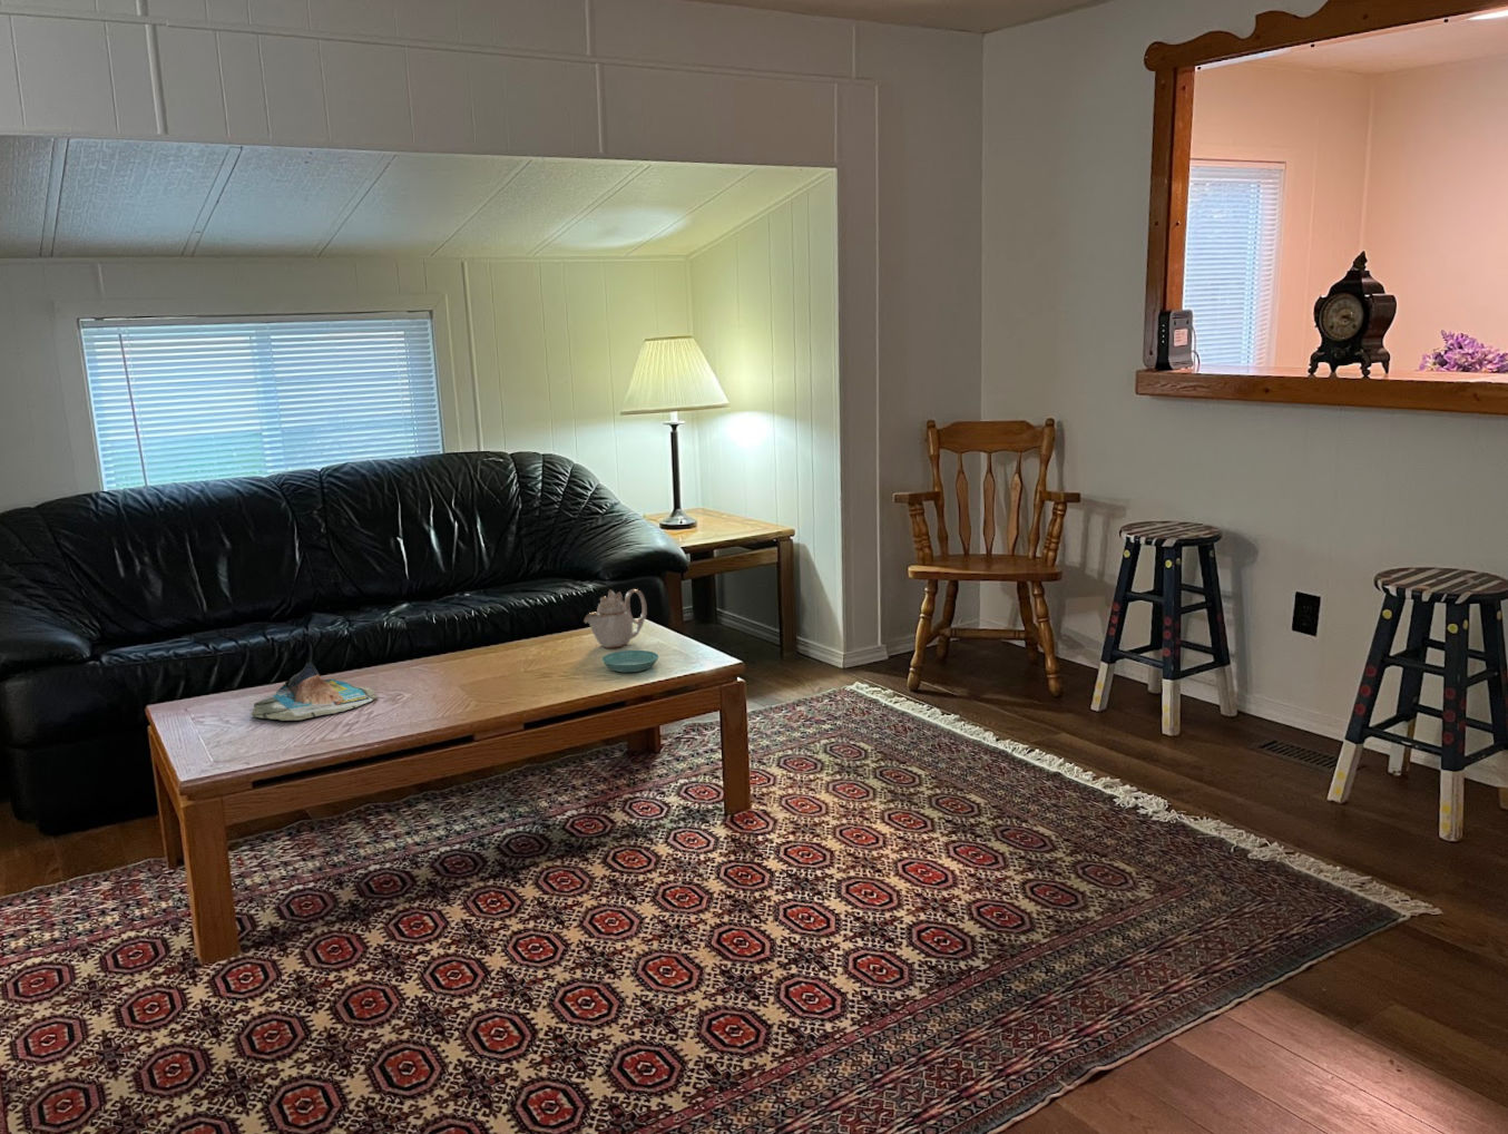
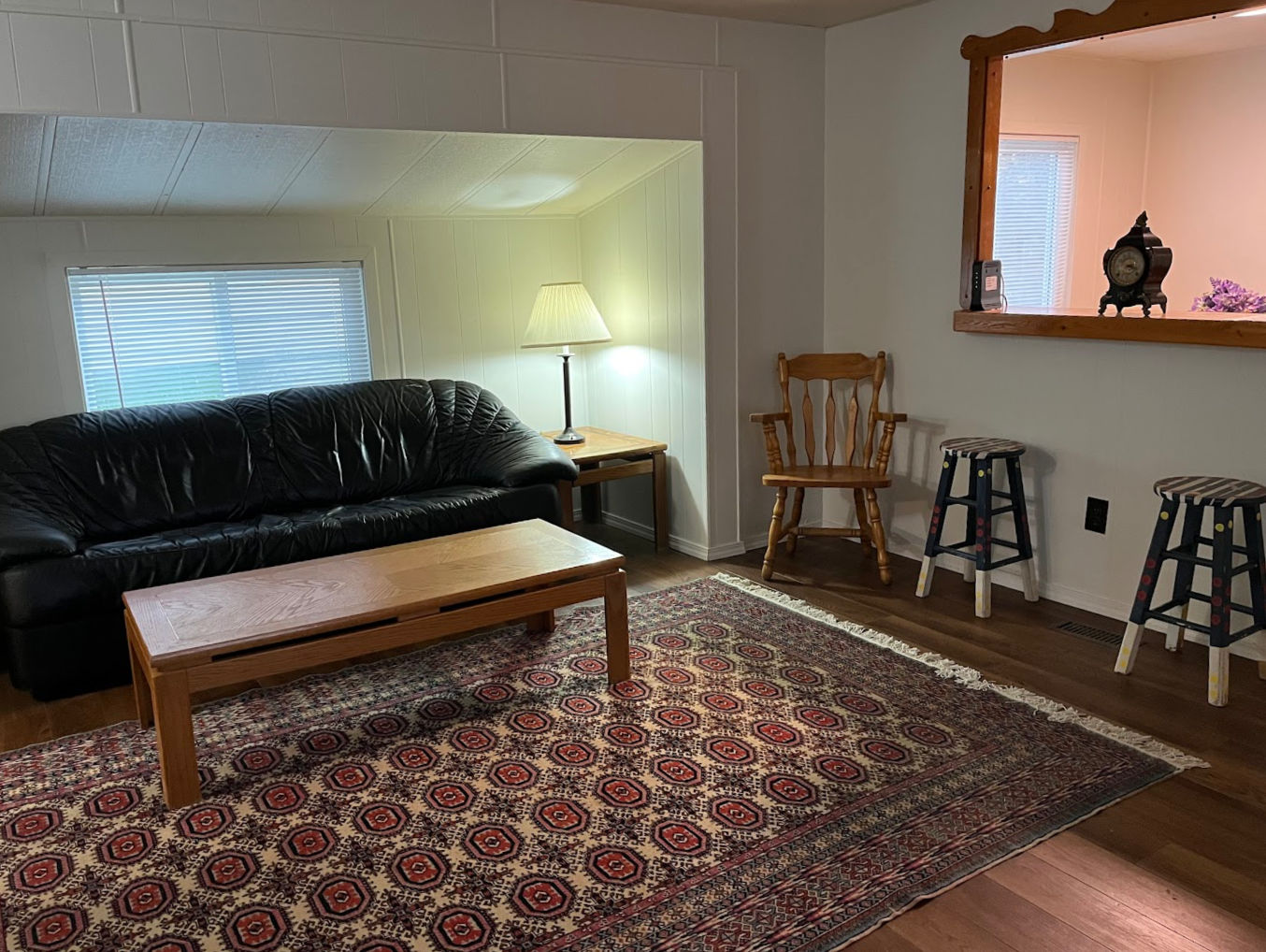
- magazine (309, 683)
- teapot (616, 617)
- saucer (630, 661)
